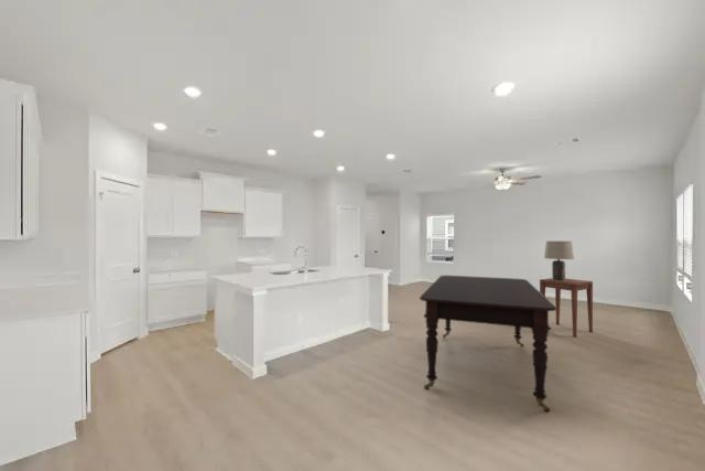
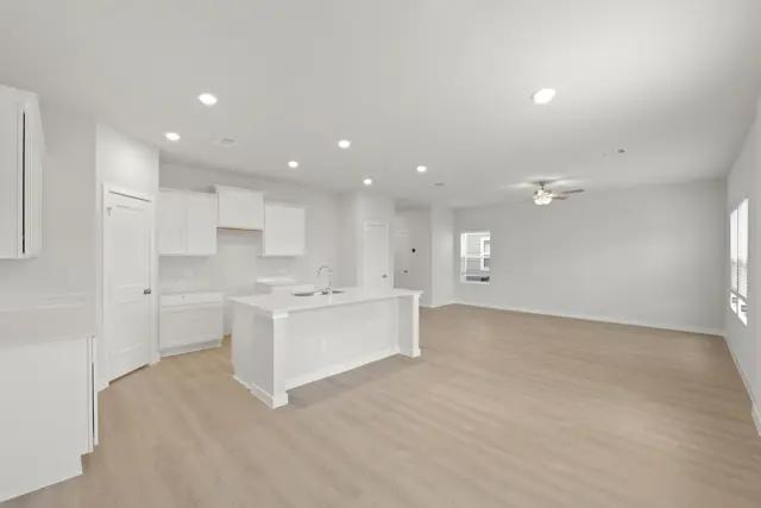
- side table (572, 304)
- dining table (481, 322)
- lamp (558, 260)
